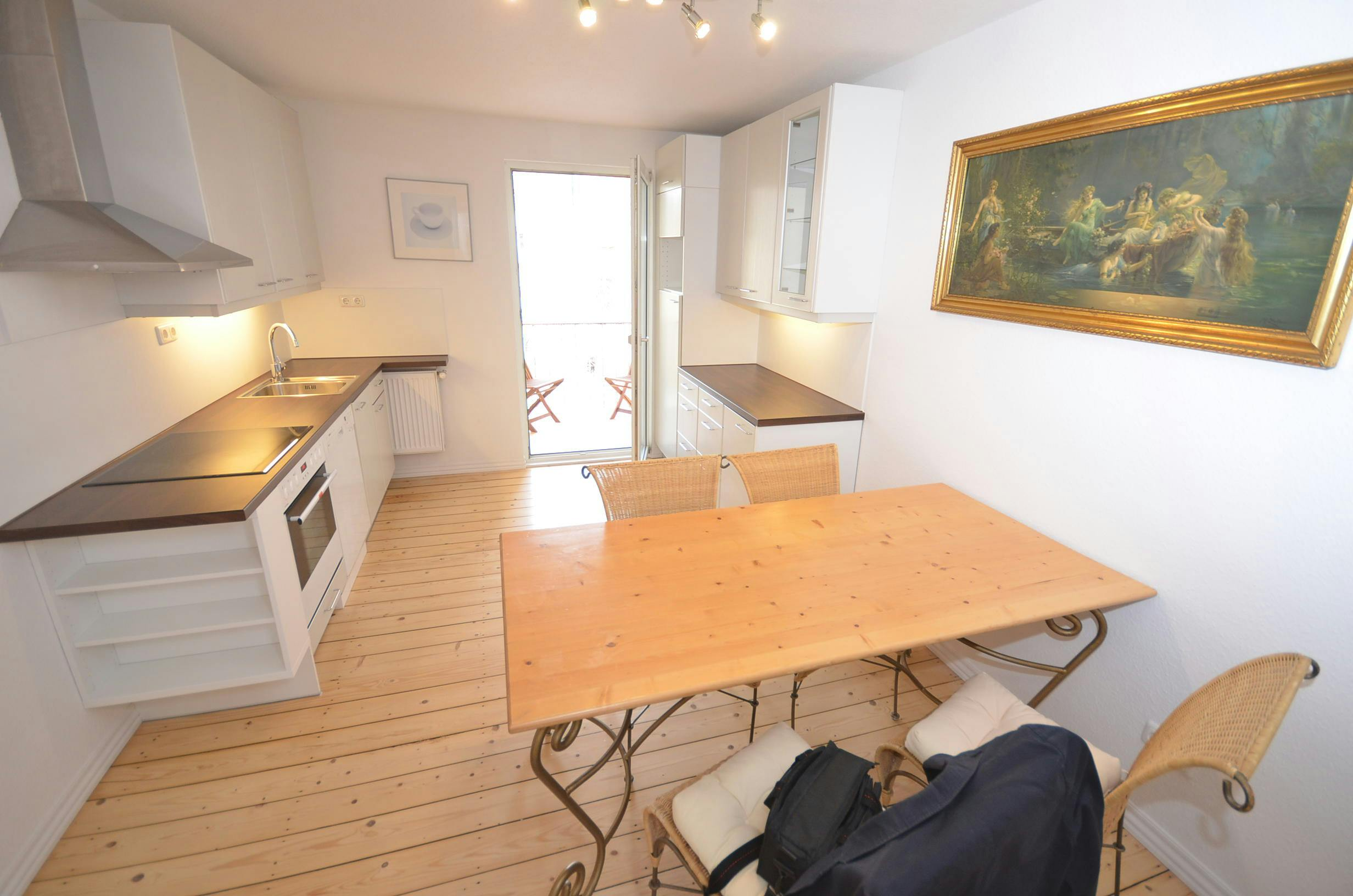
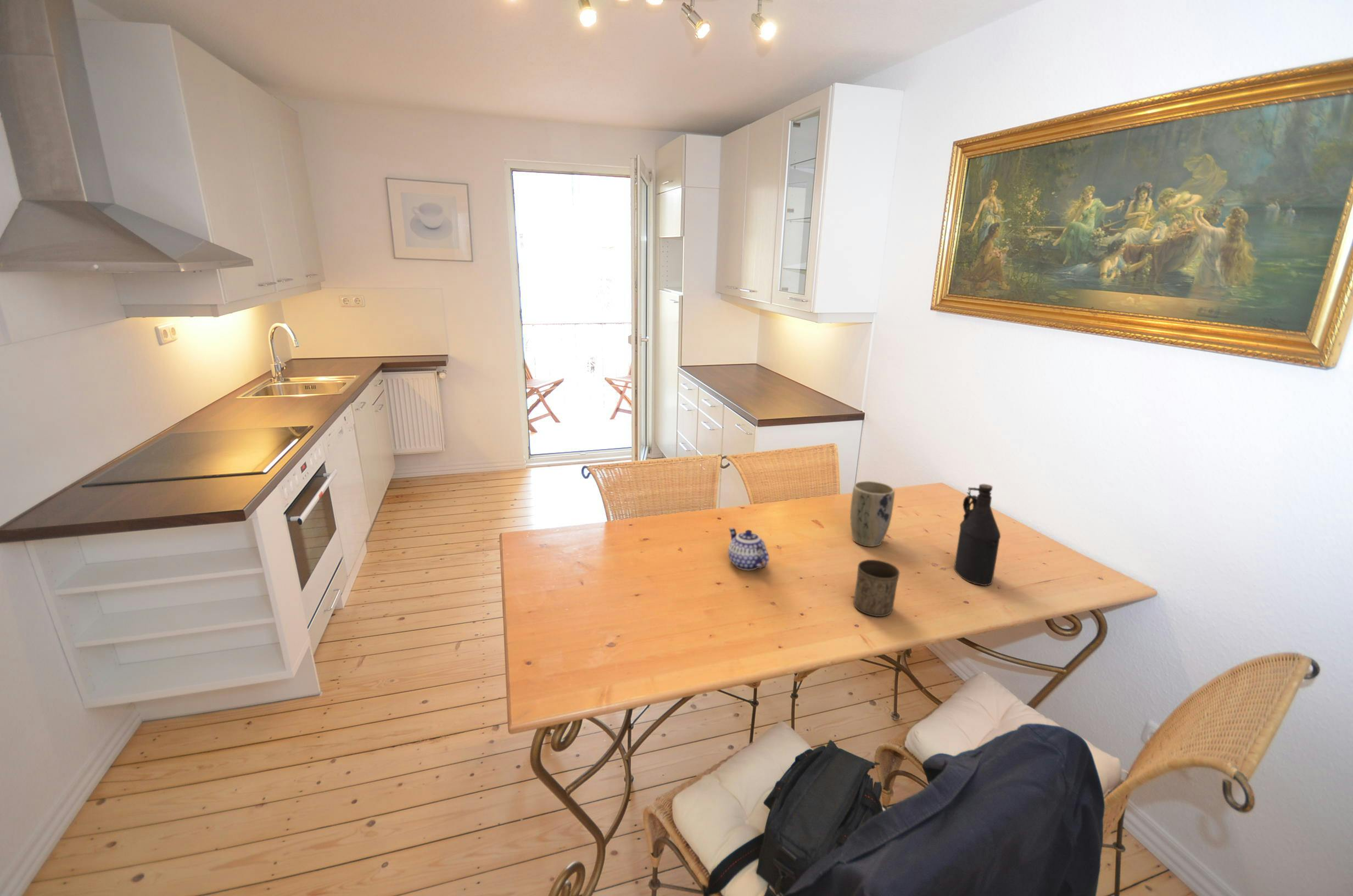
+ cup (876, 588)
+ bottle (979, 531)
+ plant pot (870, 514)
+ teapot (747, 547)
